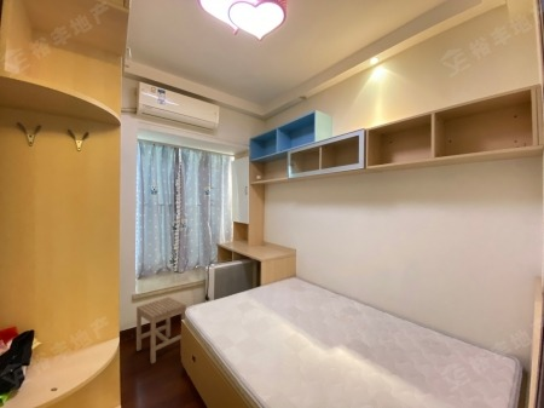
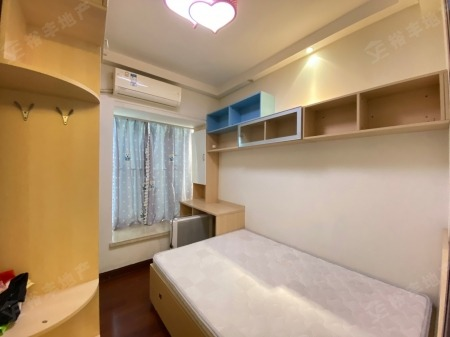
- stool (161, 327)
